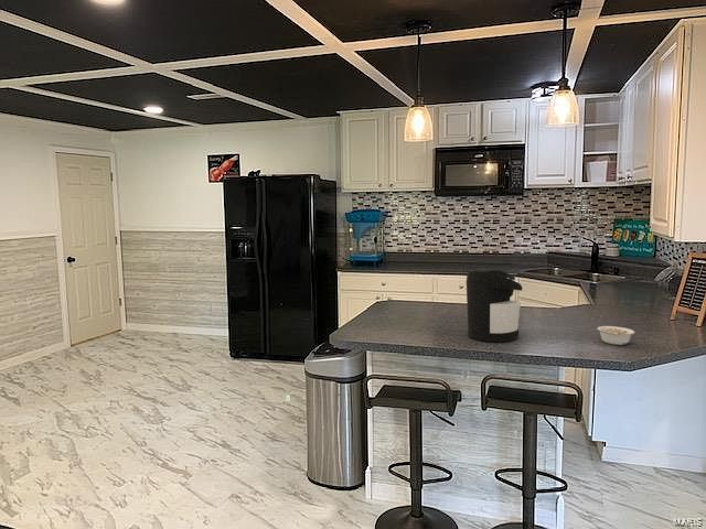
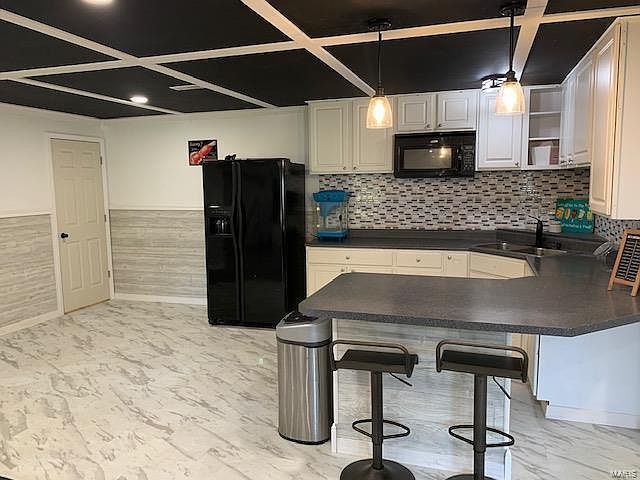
- coffee maker (495, 301)
- legume (616, 335)
